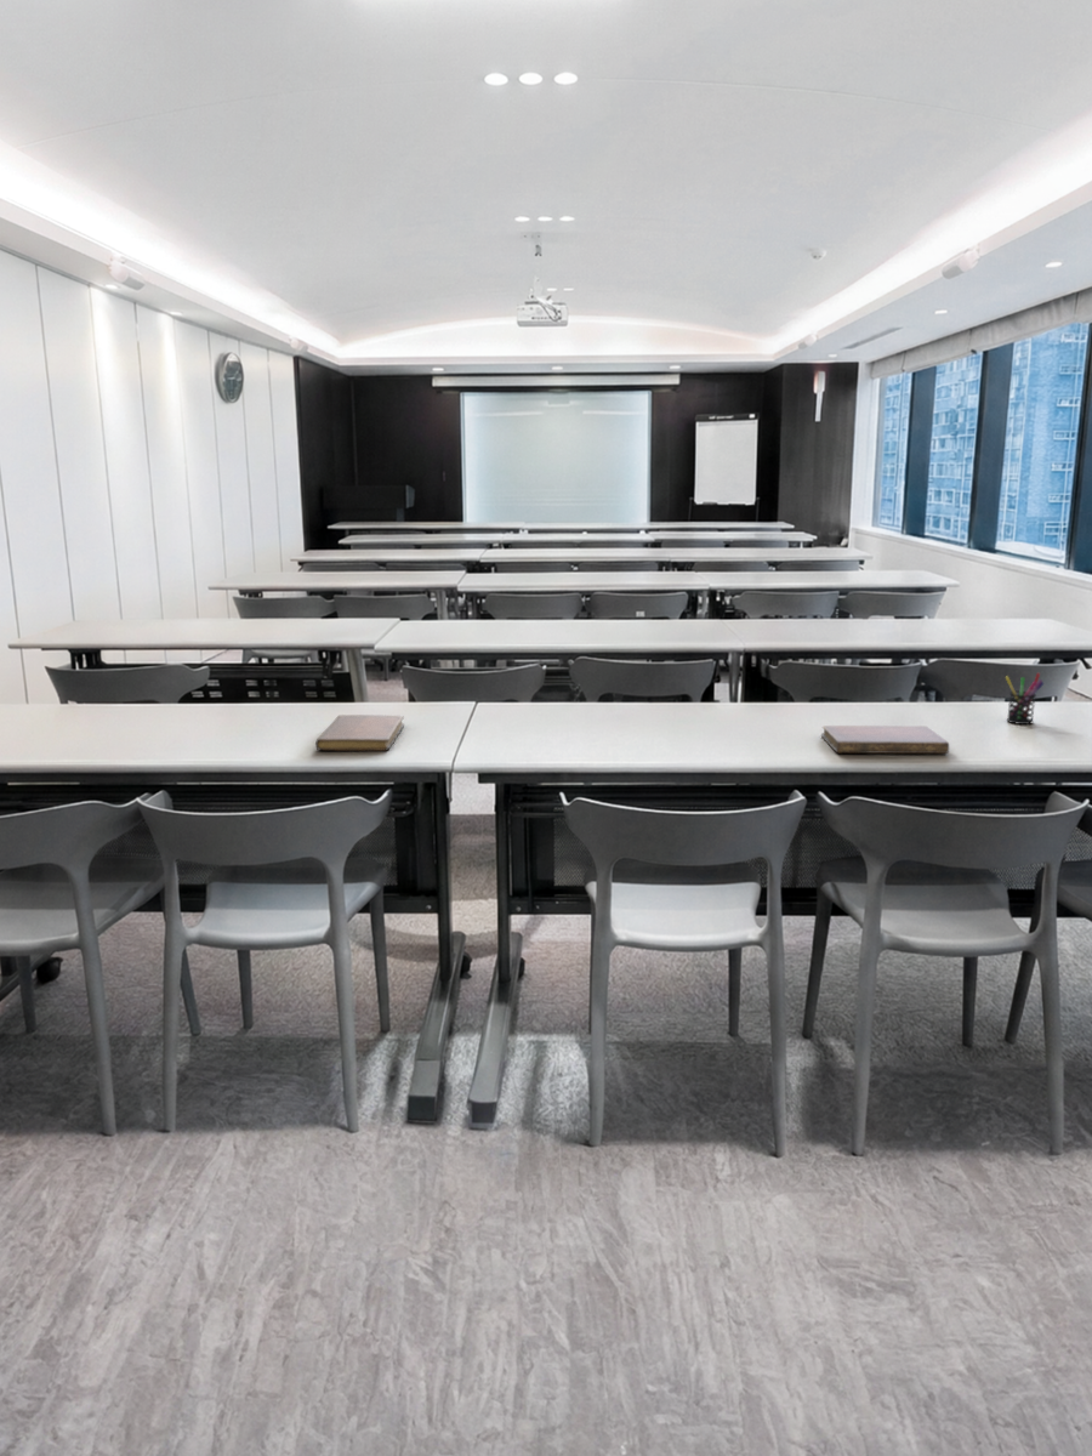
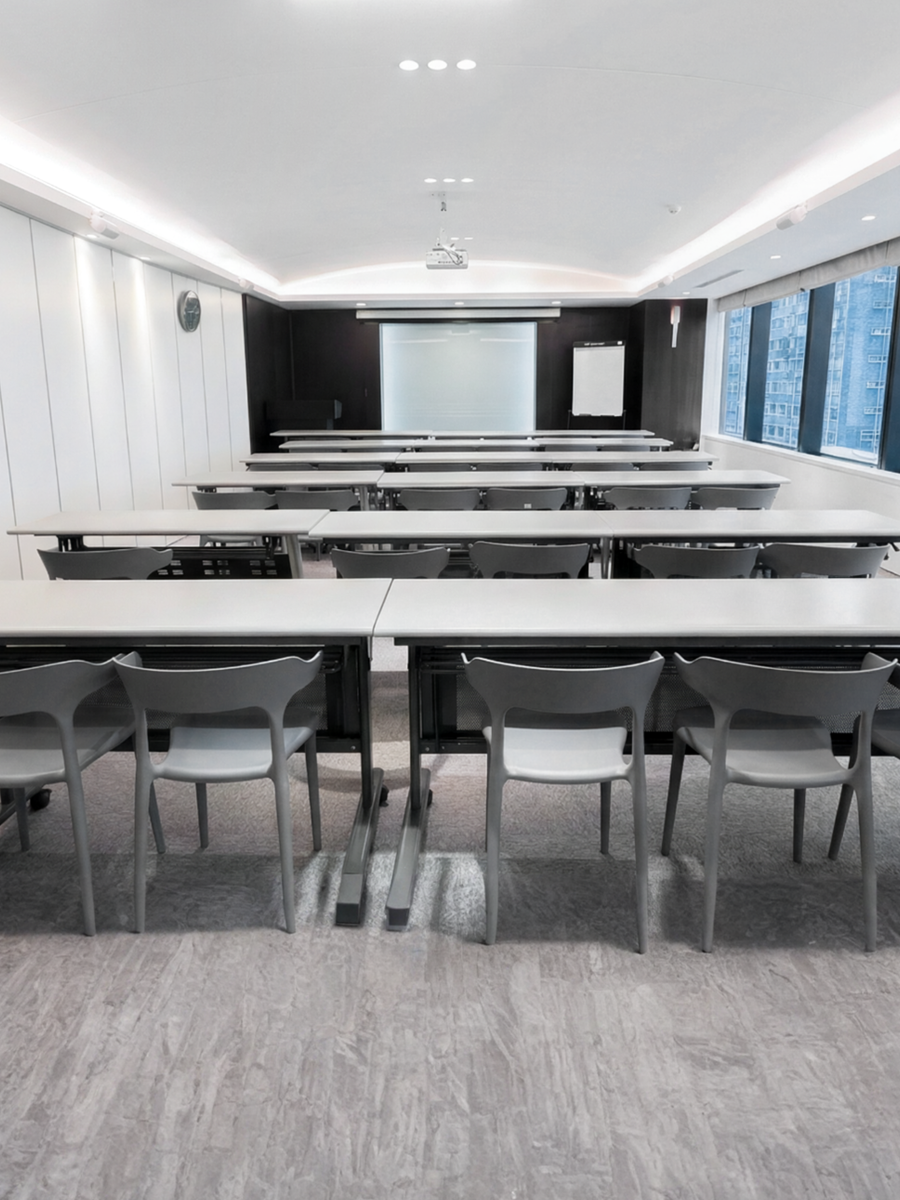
- pen holder (1023, 696)
- notebook (362, 732)
- notebook (882, 739)
